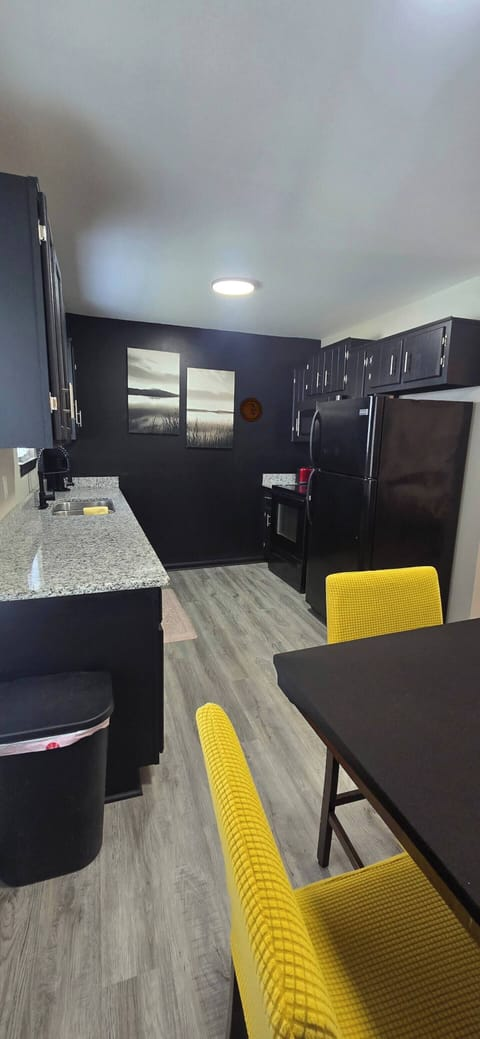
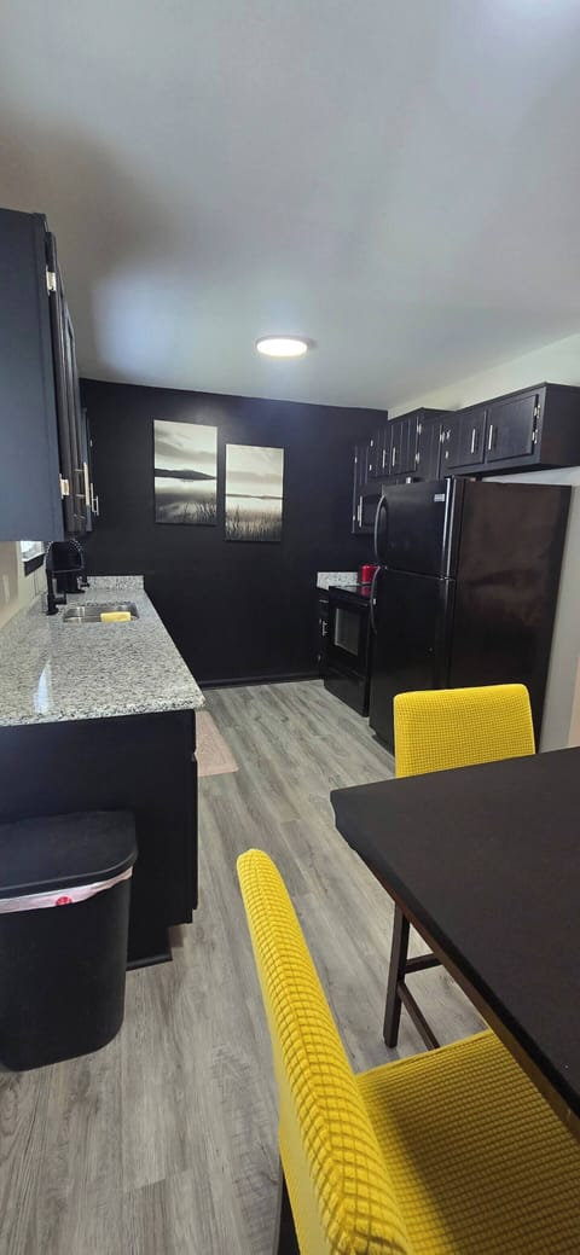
- decorative plate (251, 410)
